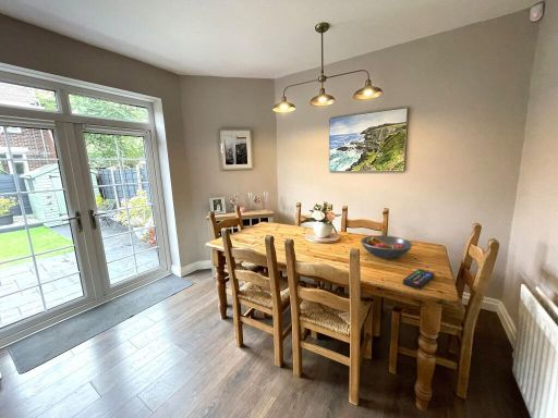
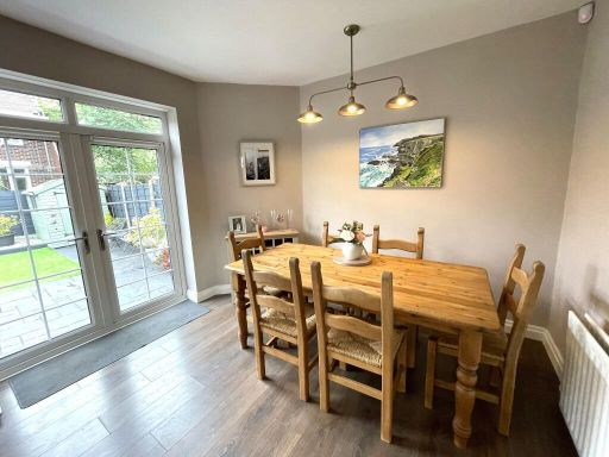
- remote control (418, 278)
- fruit bowl (385, 246)
